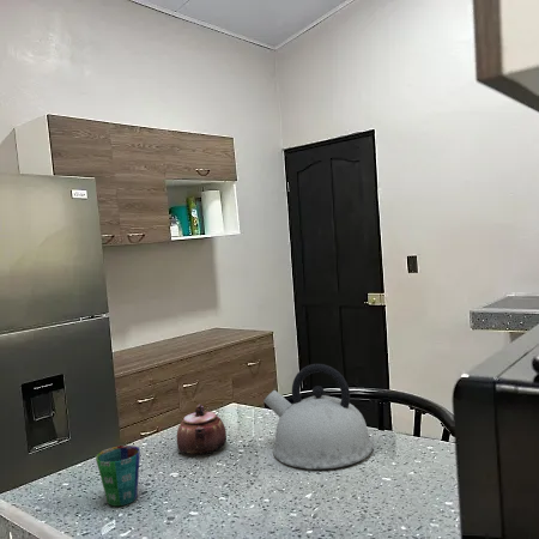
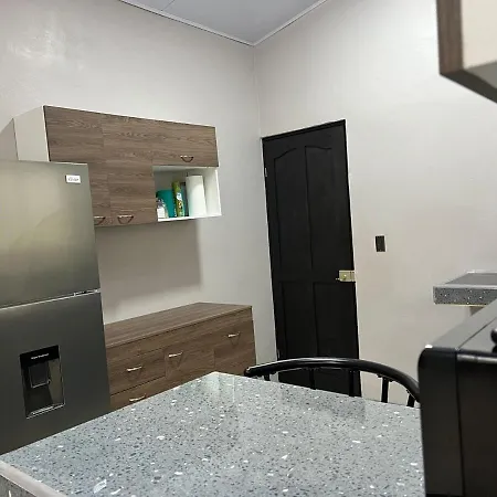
- cup (122, 473)
- teapot (200, 425)
- kettle (314, 406)
